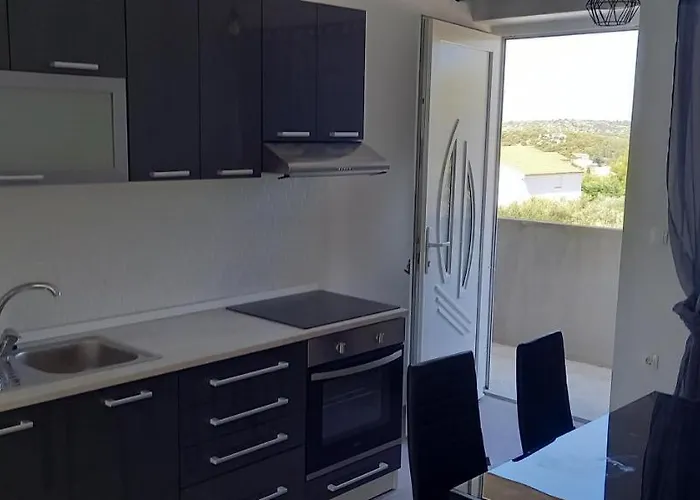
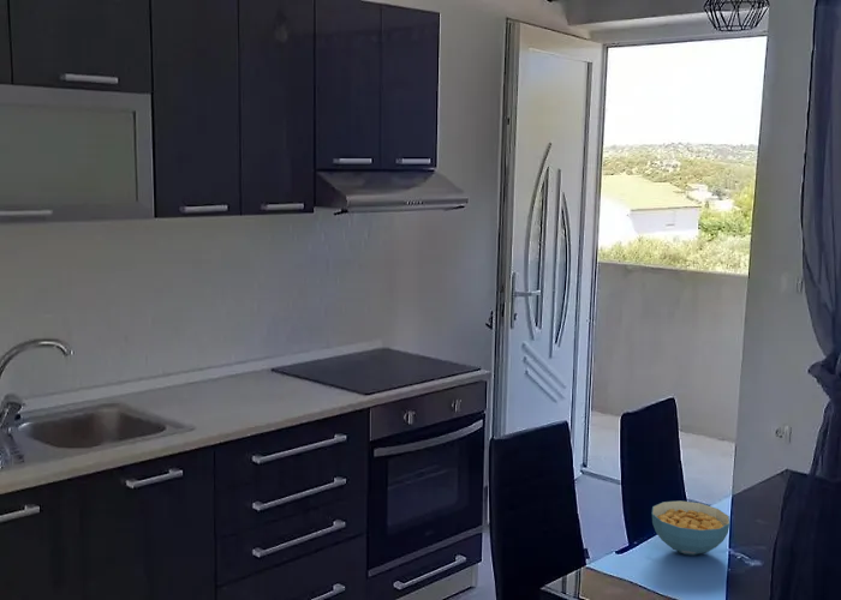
+ cereal bowl (688, 532)
